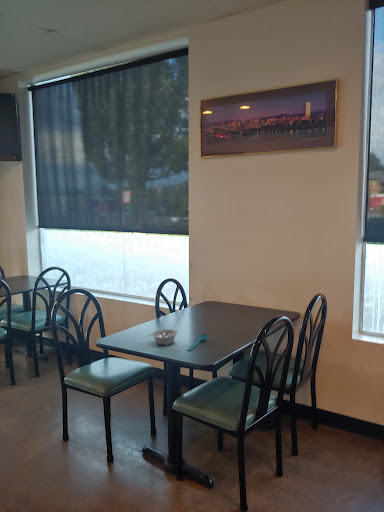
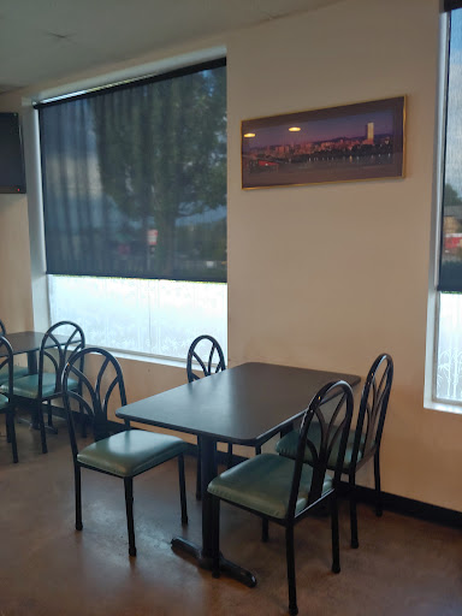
- spoon (197, 342)
- legume (164, 337)
